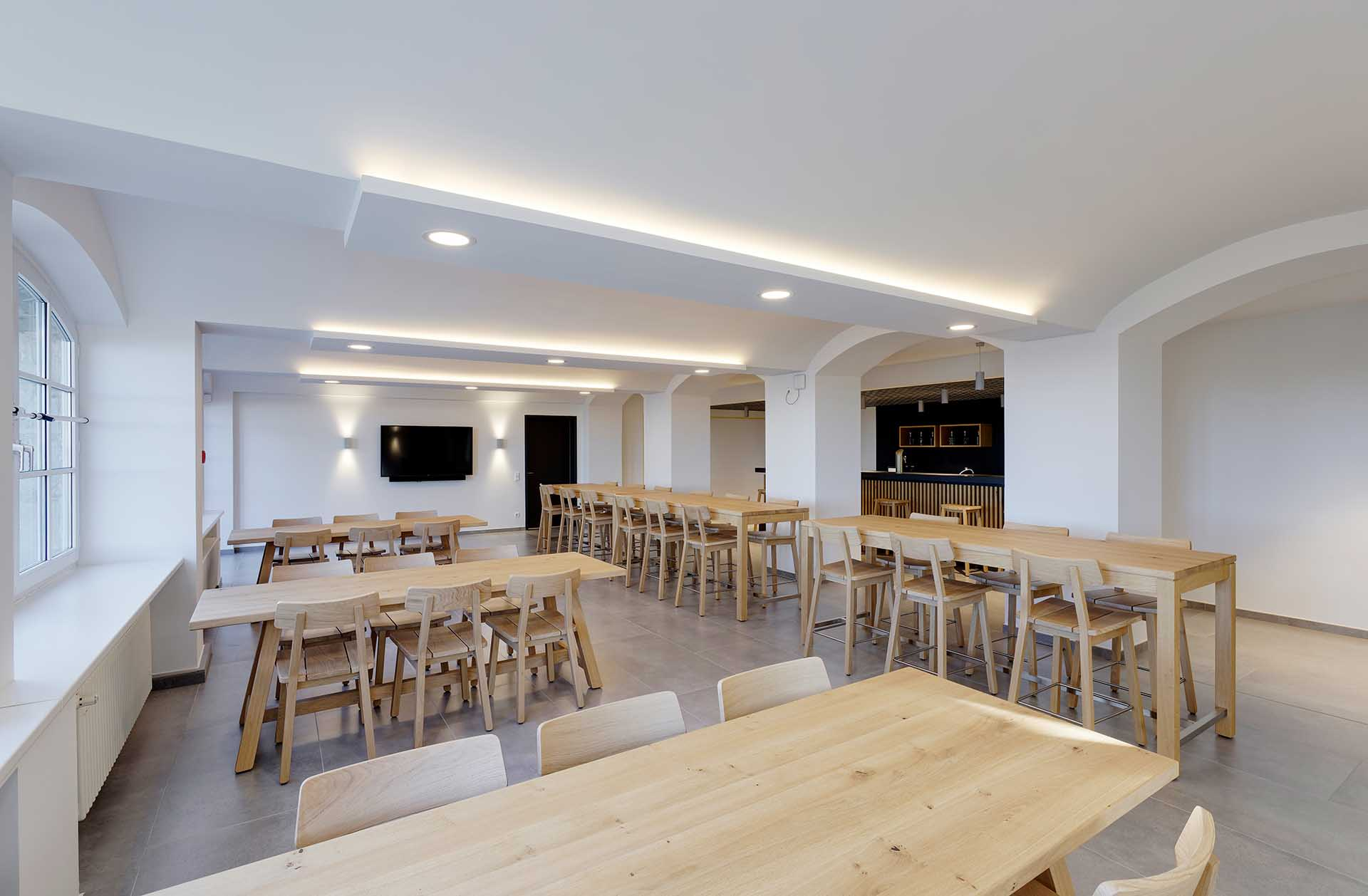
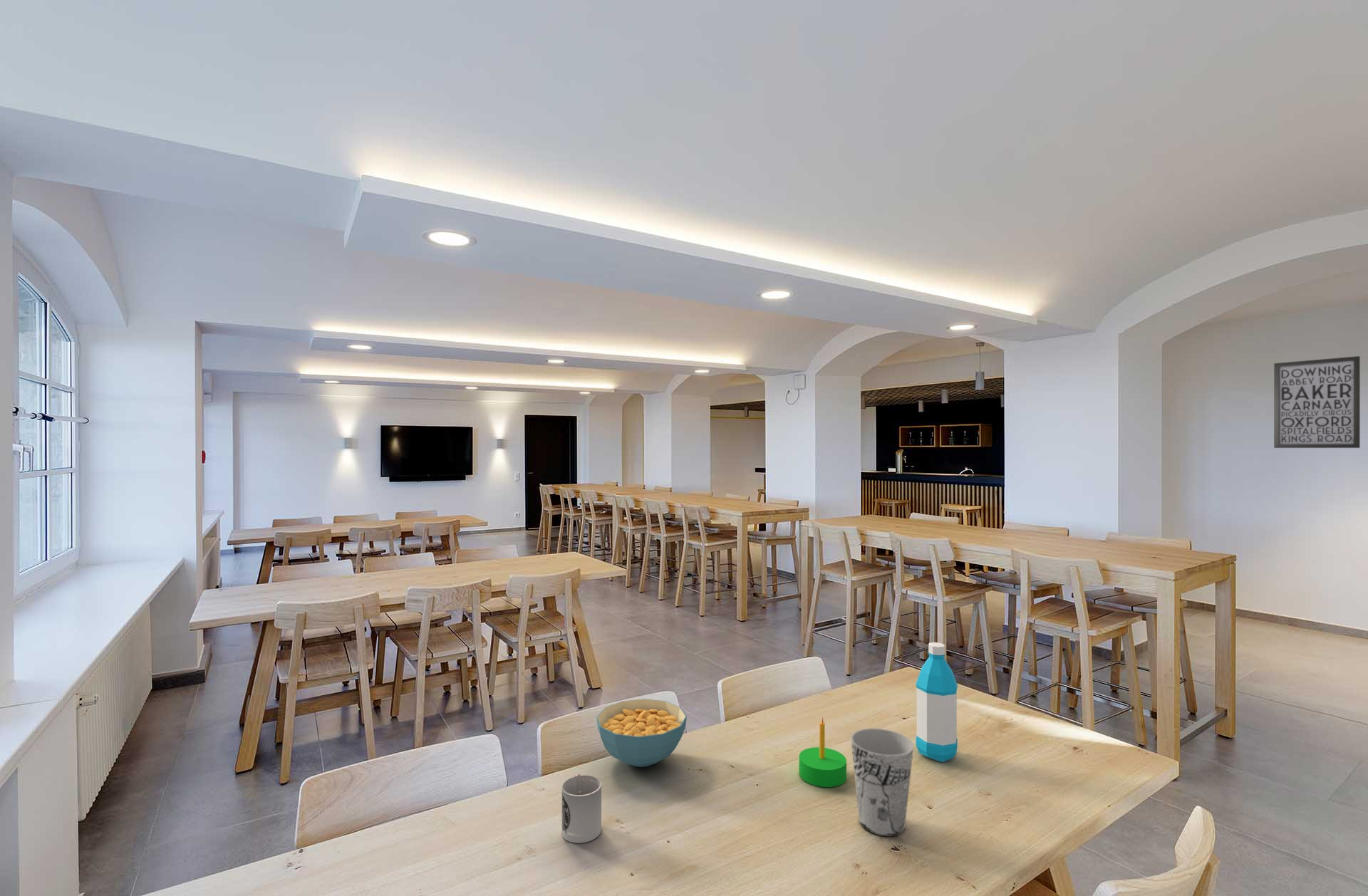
+ wall art (1315, 404)
+ cereal bowl (641, 738)
+ cup (580, 803)
+ water bottle (936, 699)
+ cup (881, 782)
+ candle (822, 746)
